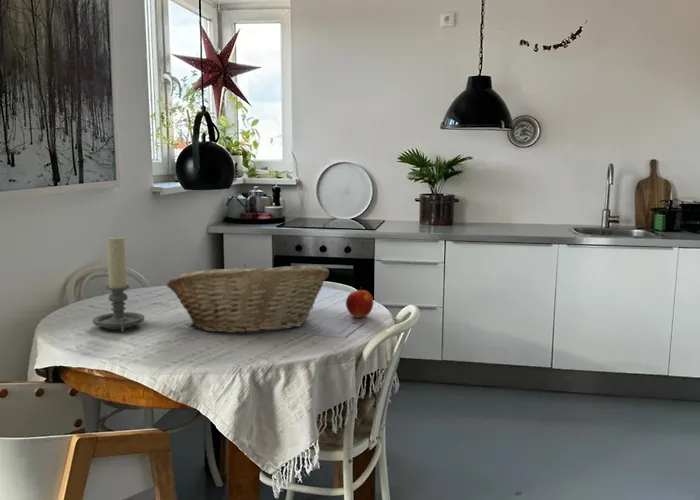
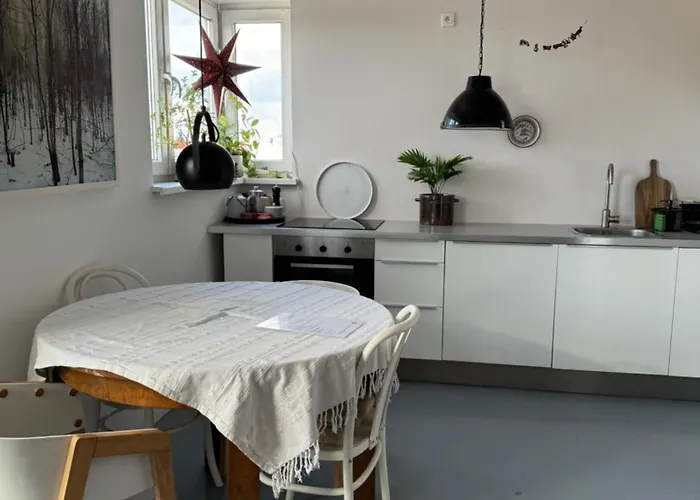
- candle holder (117, 281)
- apple (359, 301)
- fruit basket (250, 291)
